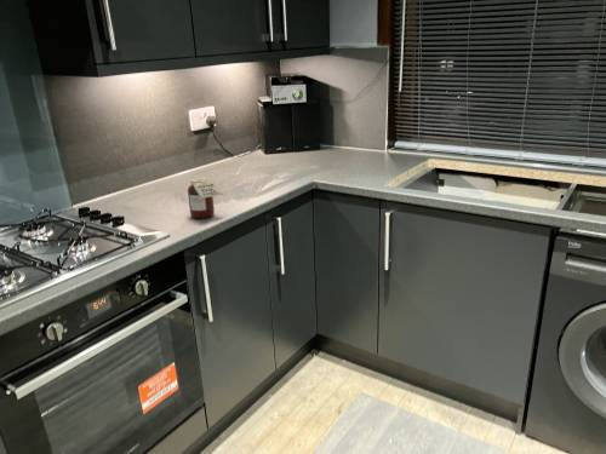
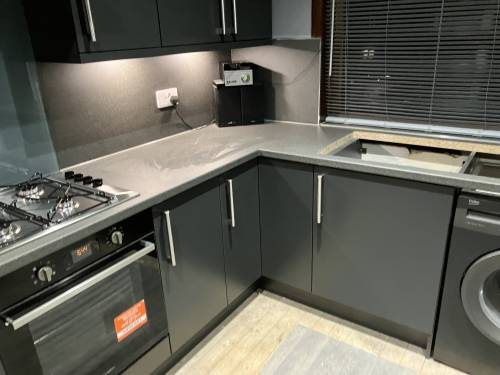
- jar (202, 199)
